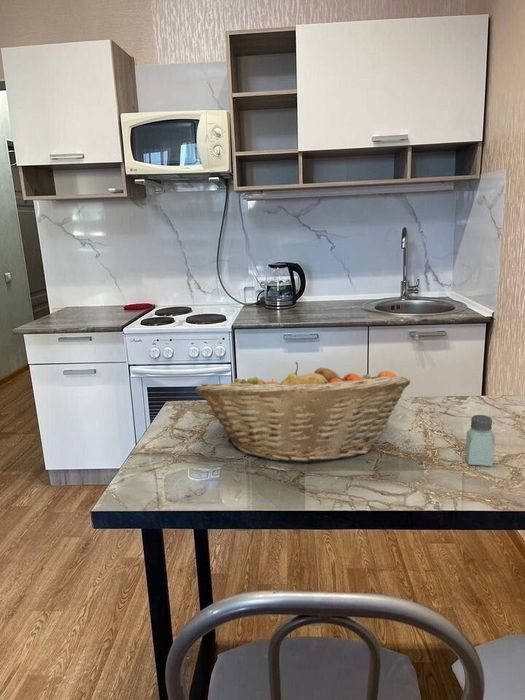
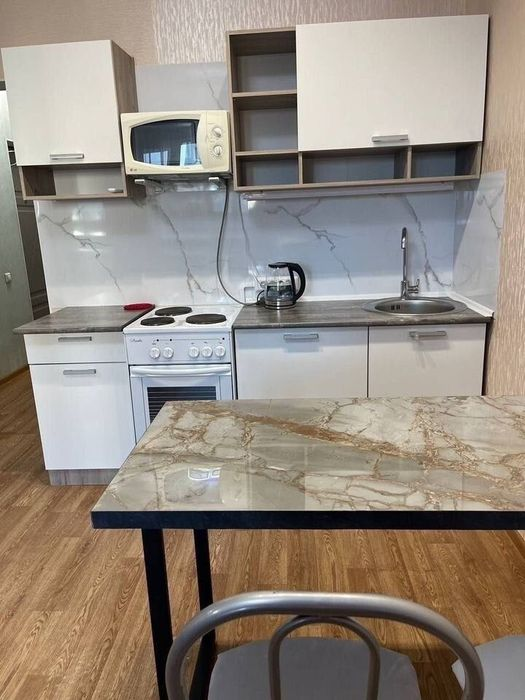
- fruit basket (301, 401)
- saltshaker (480, 439)
